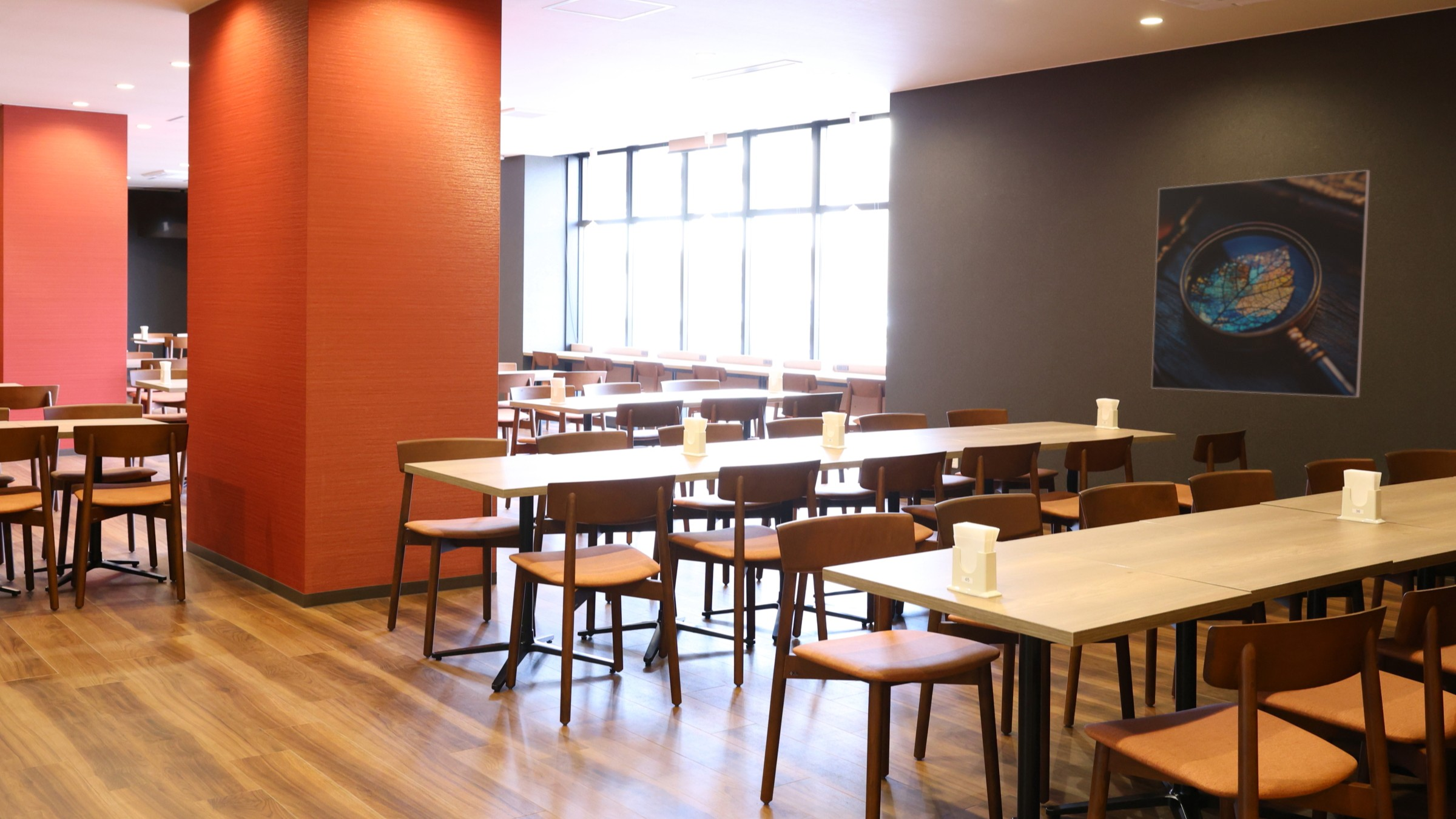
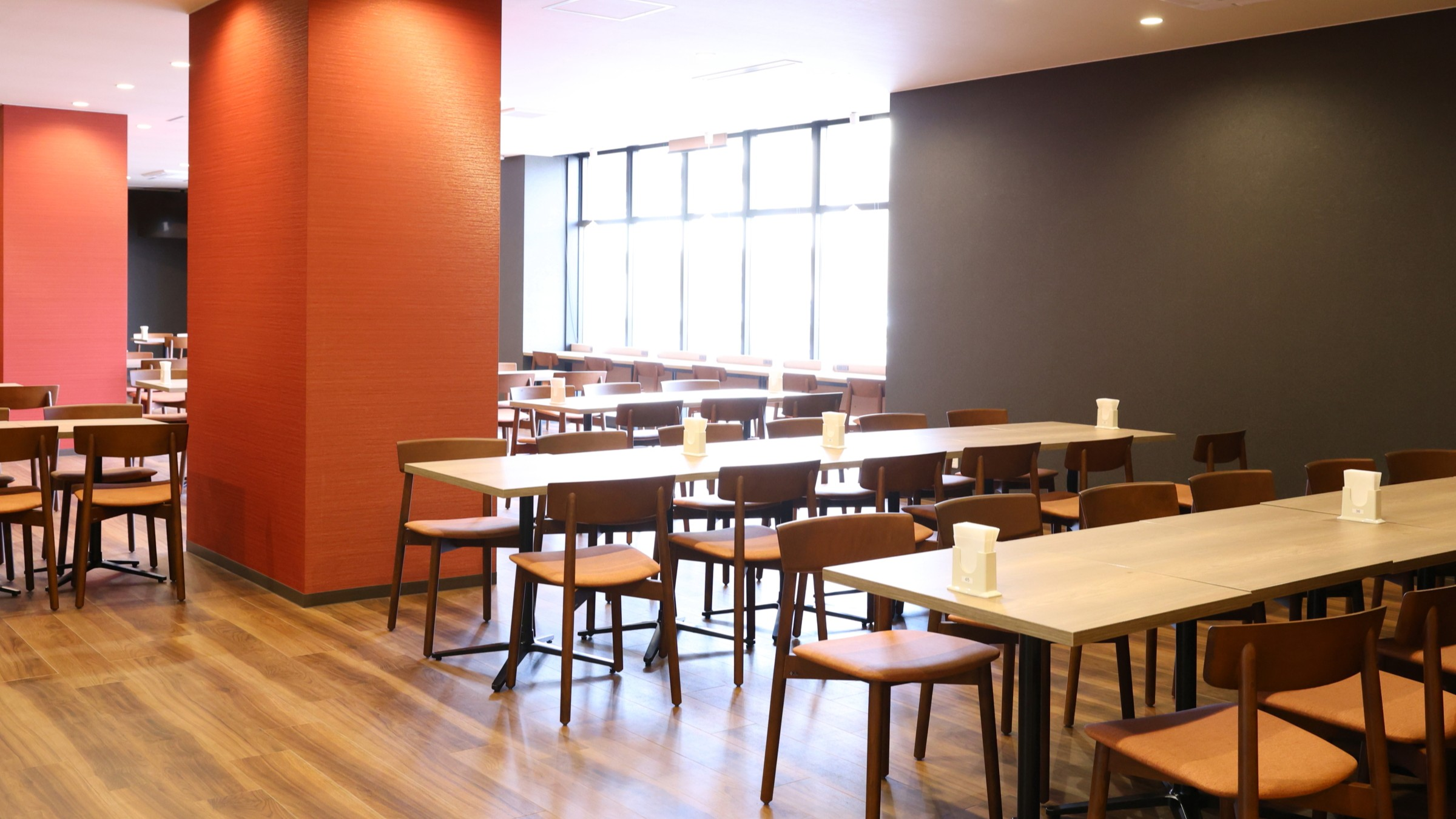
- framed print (1253, 286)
